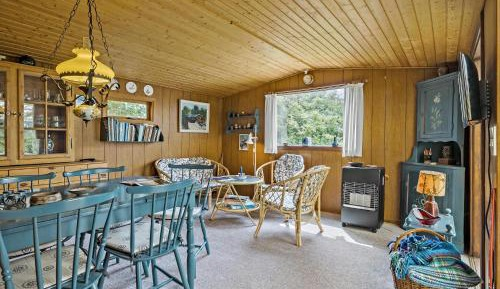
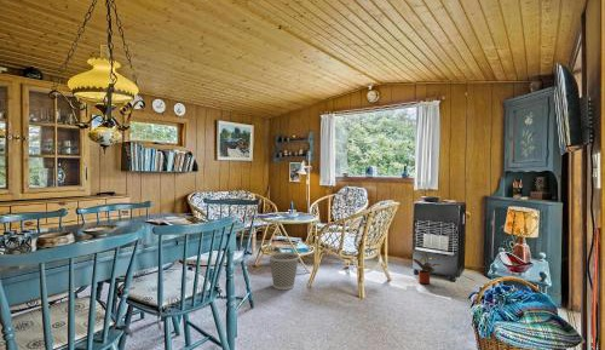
+ wastebasket (283, 270)
+ potted plant (427, 266)
